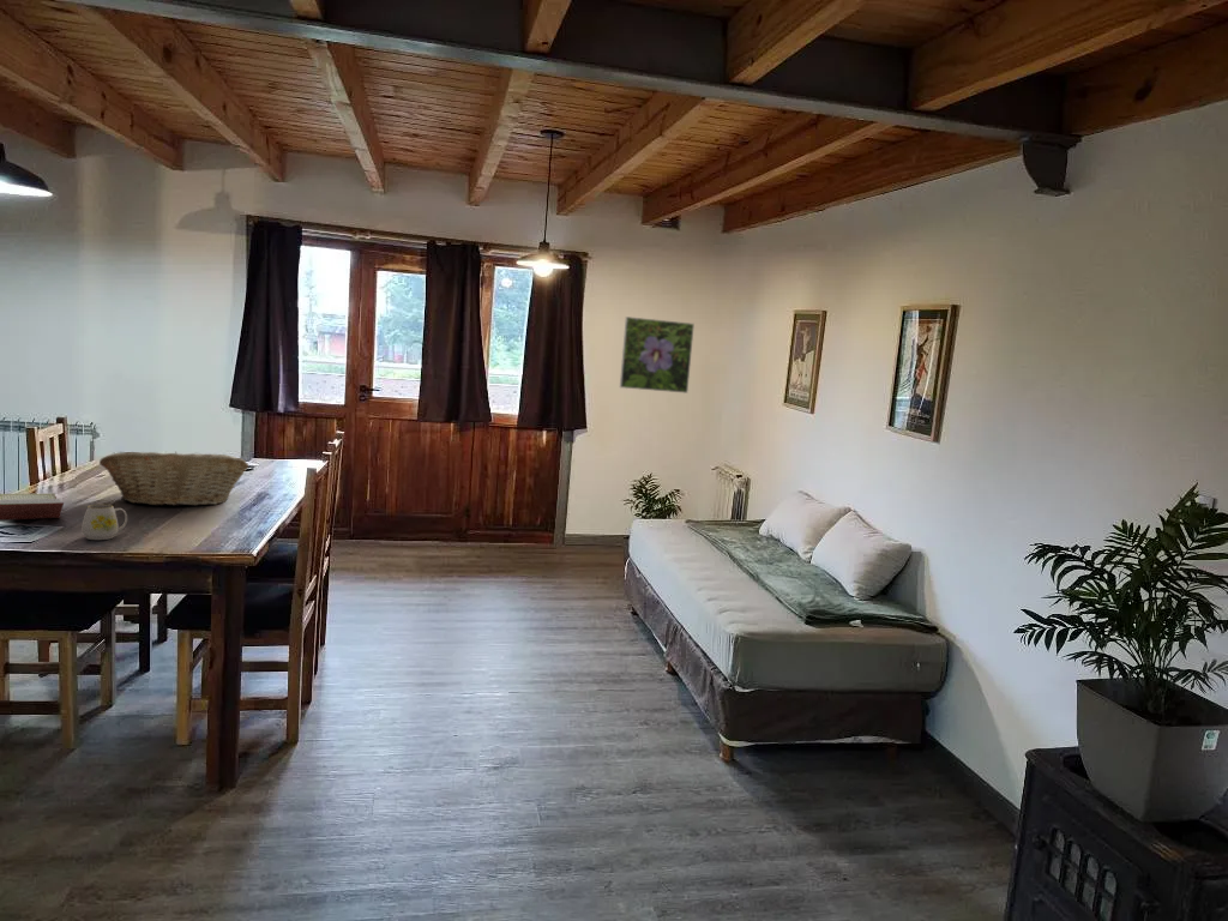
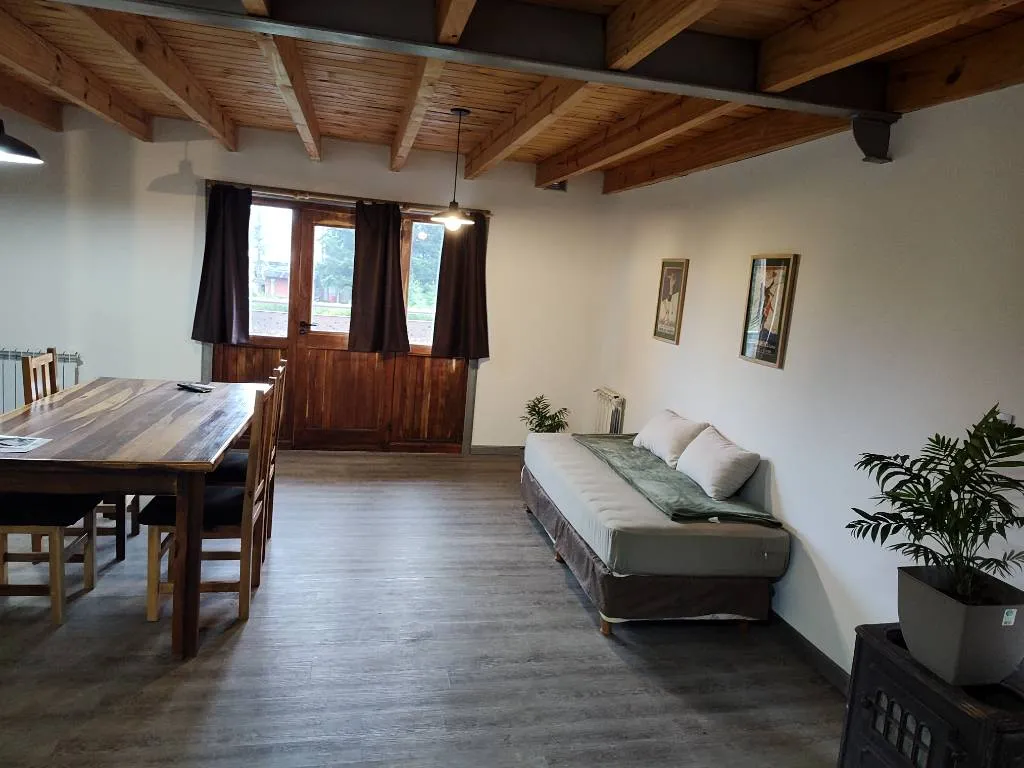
- book (28, 506)
- fruit basket (176, 474)
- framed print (656, 355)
- mug (104, 520)
